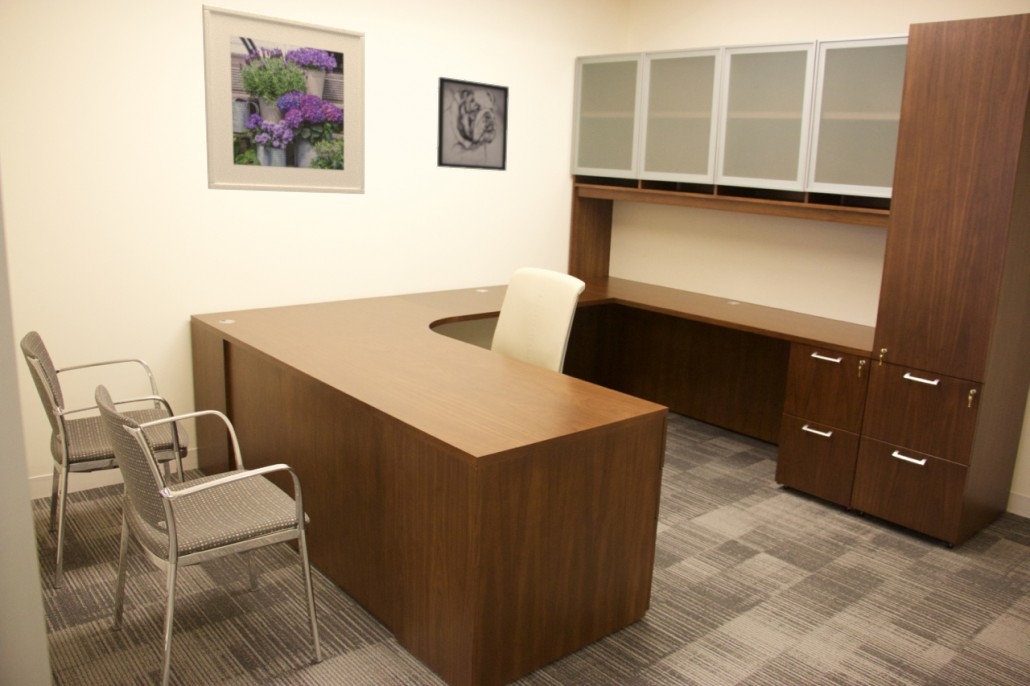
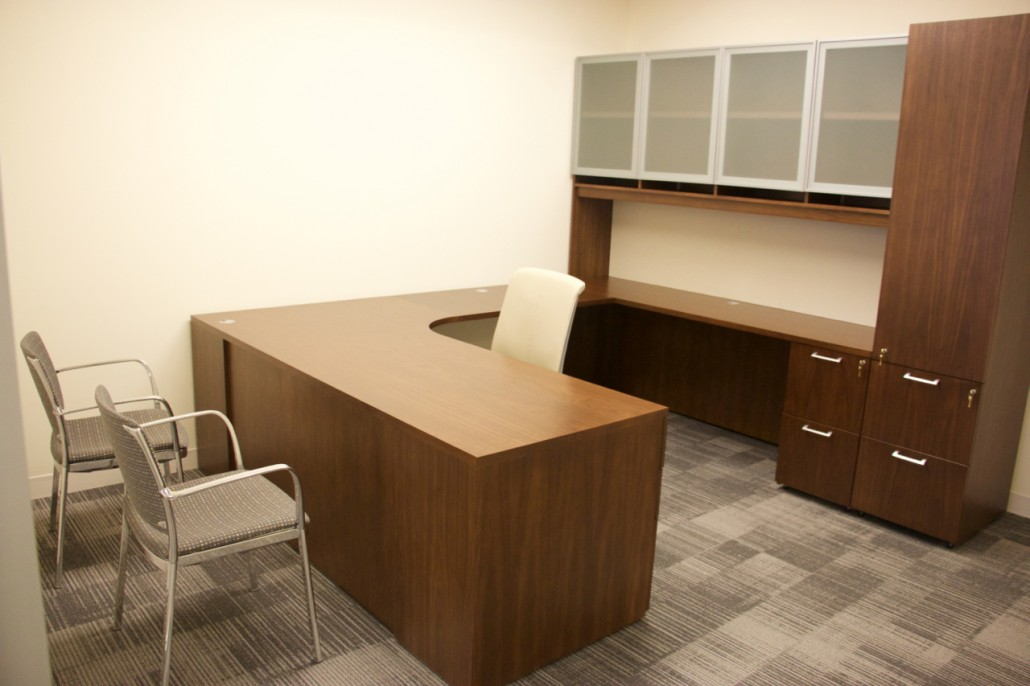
- wall art (473, 125)
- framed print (289, 106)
